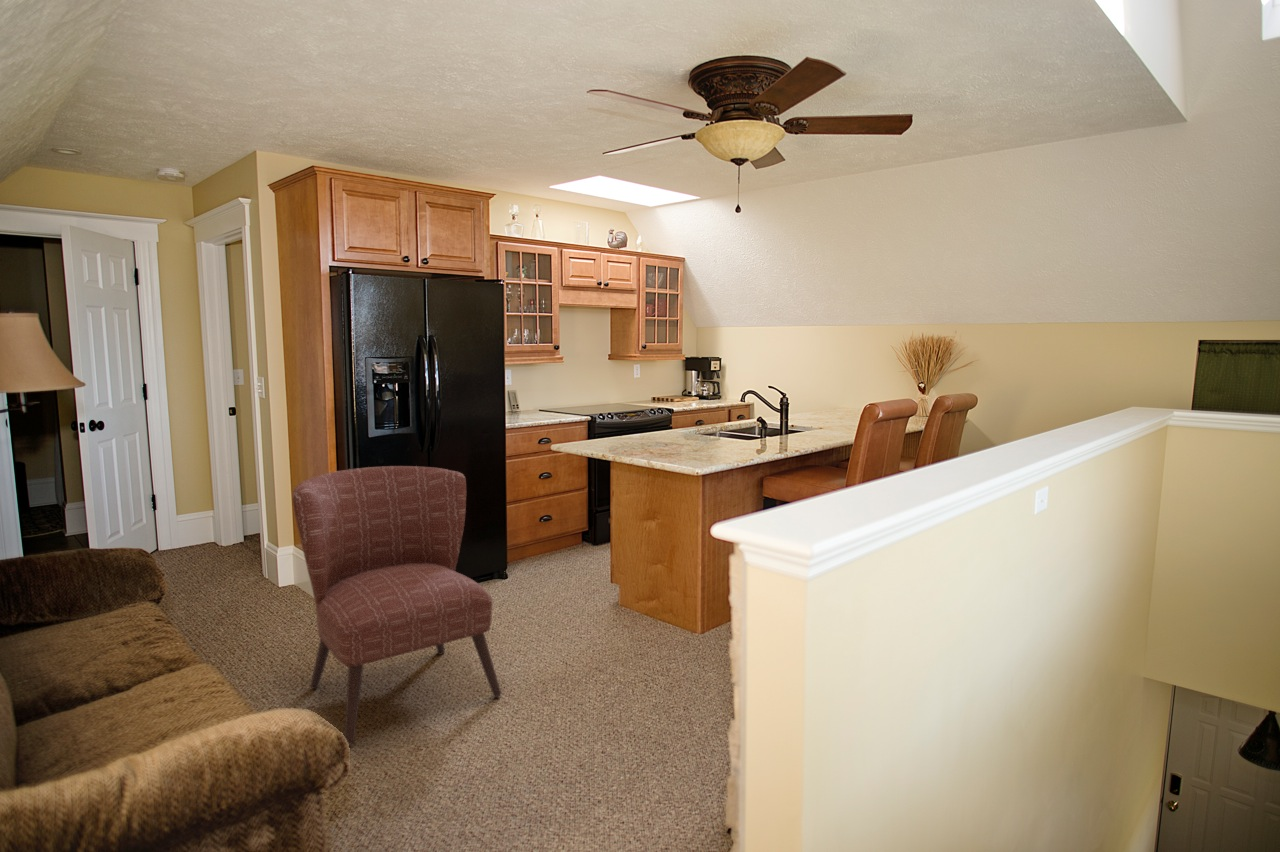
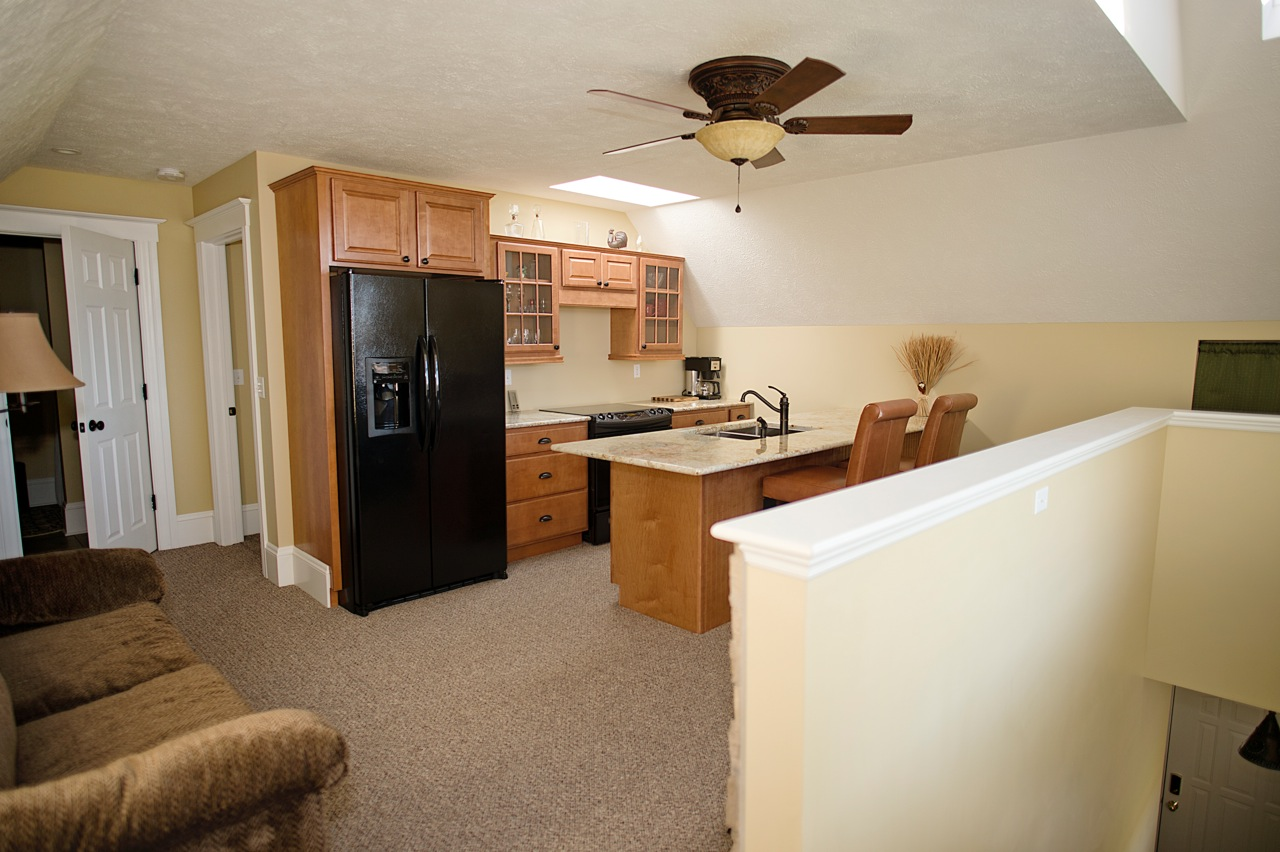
- chair (392, 583)
